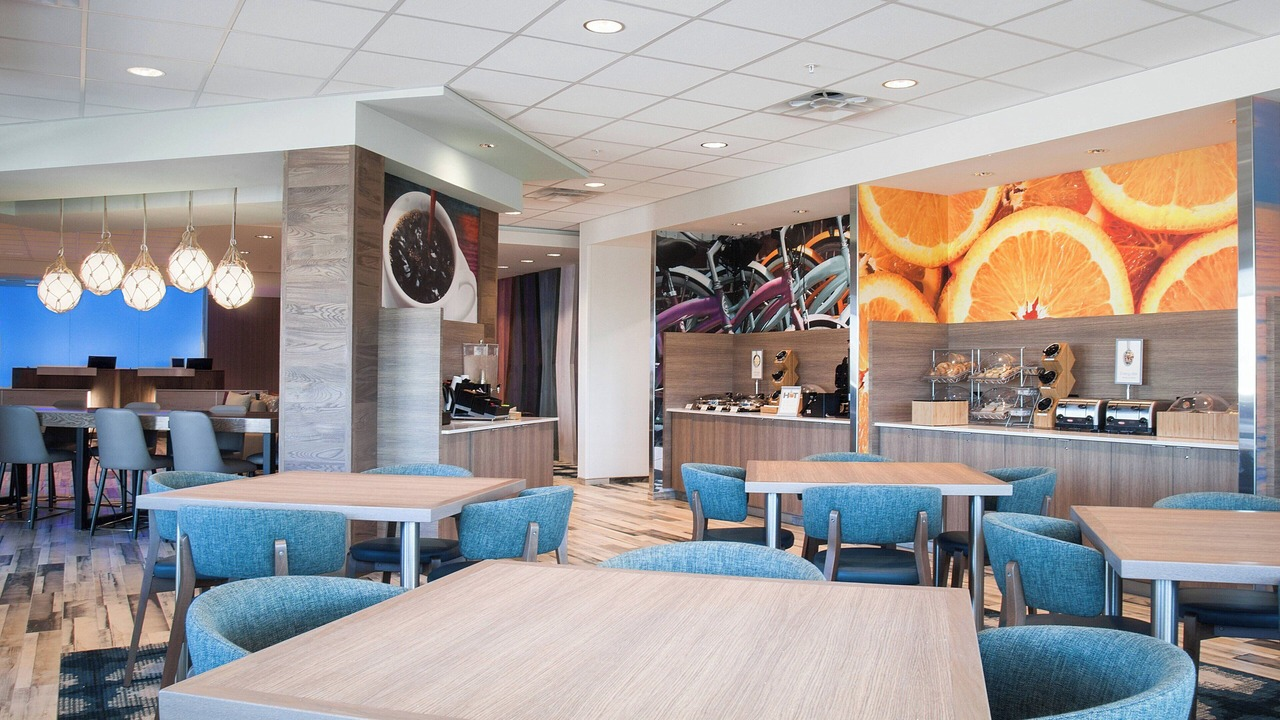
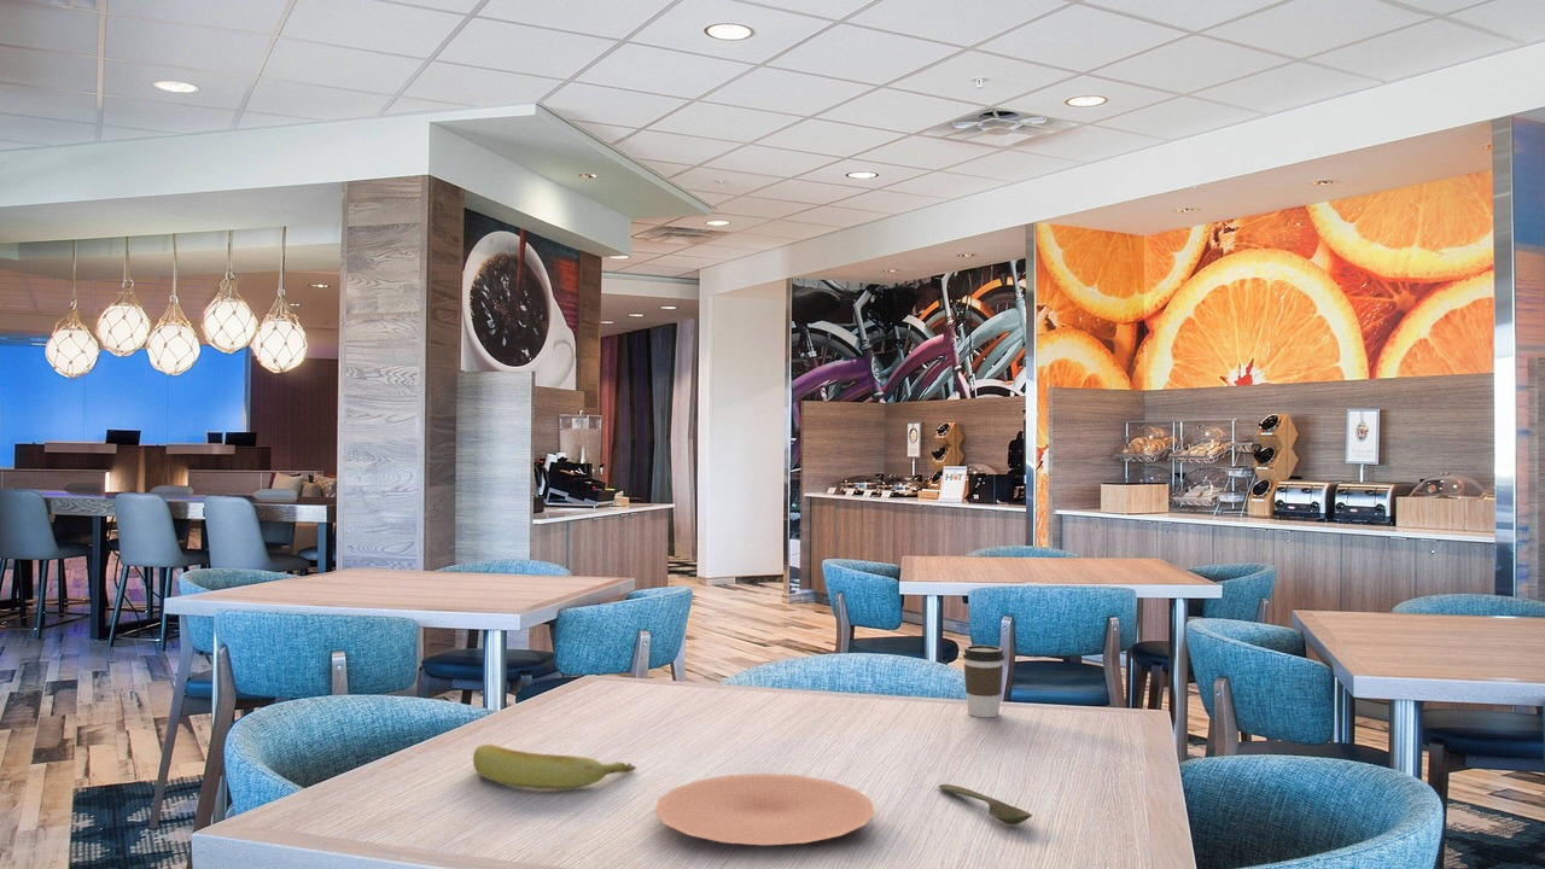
+ plate (764, 815)
+ banana (556, 759)
+ coffee cup (983, 681)
+ spoon (980, 799)
